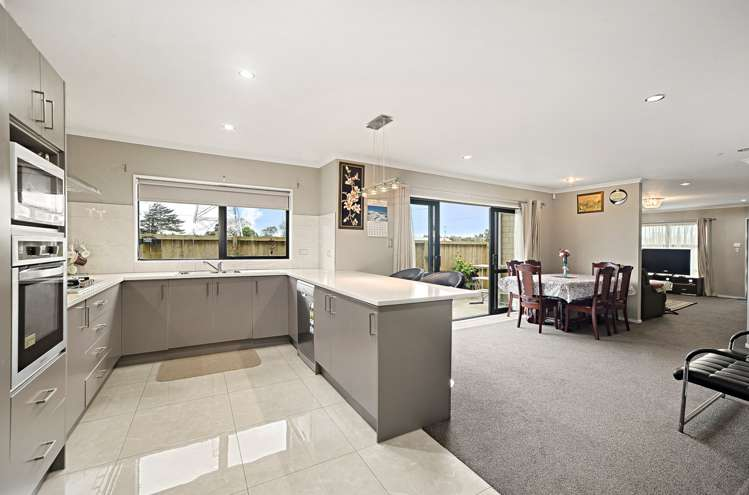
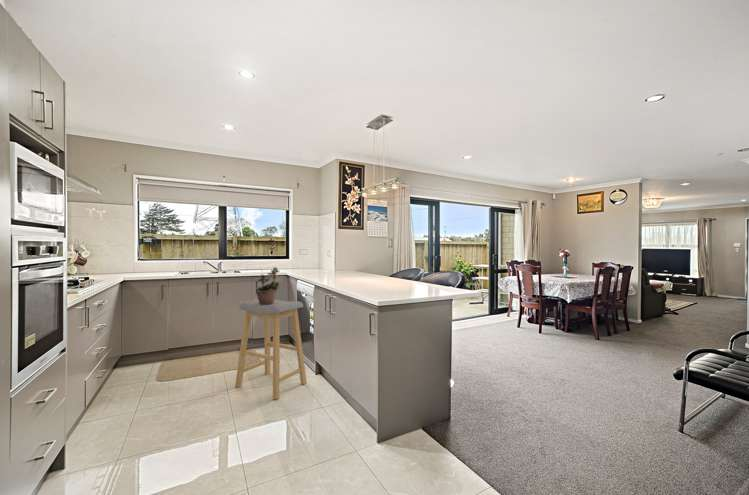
+ potted plant (266, 281)
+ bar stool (271, 343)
